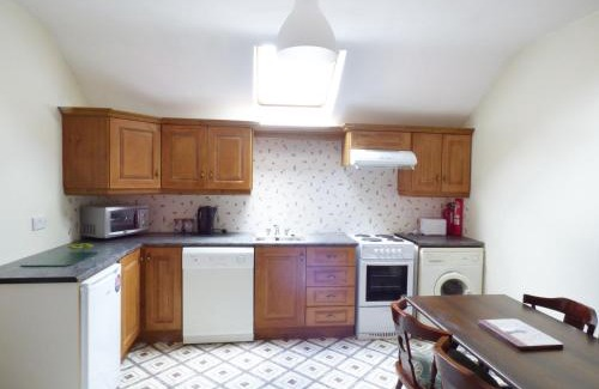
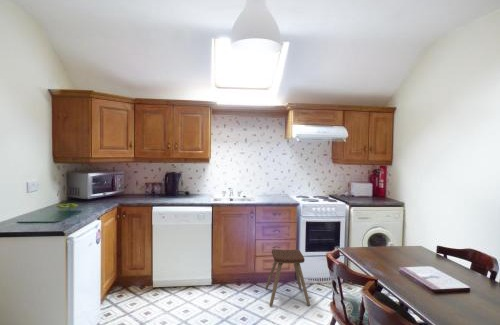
+ music stool (279, 275)
